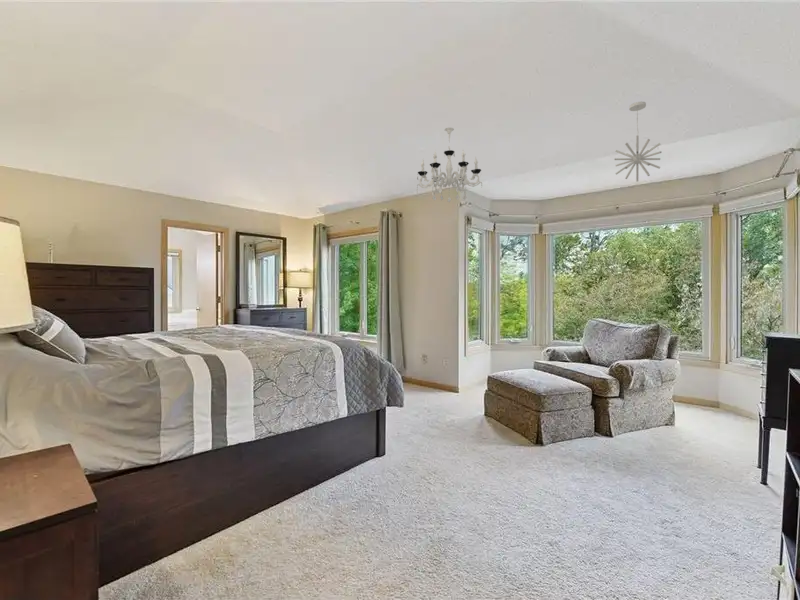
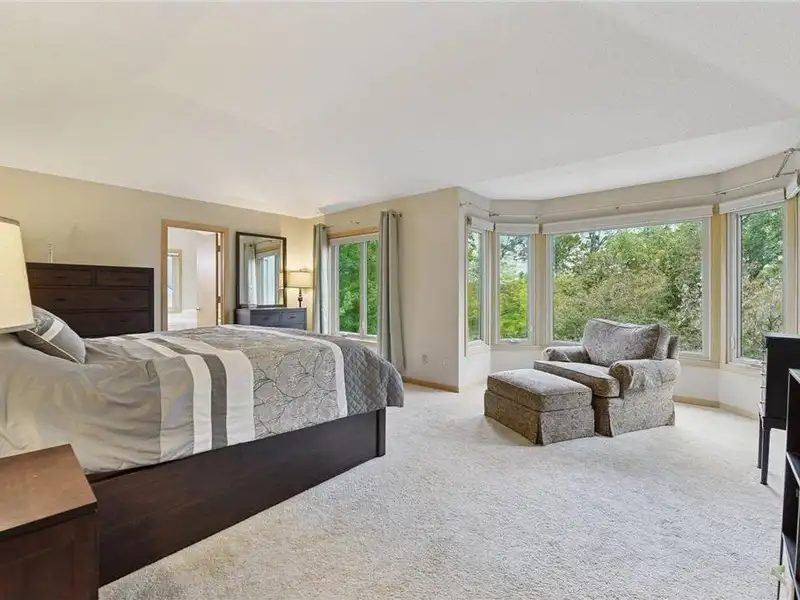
- chandelier (449, 165)
- pendant light (637, 141)
